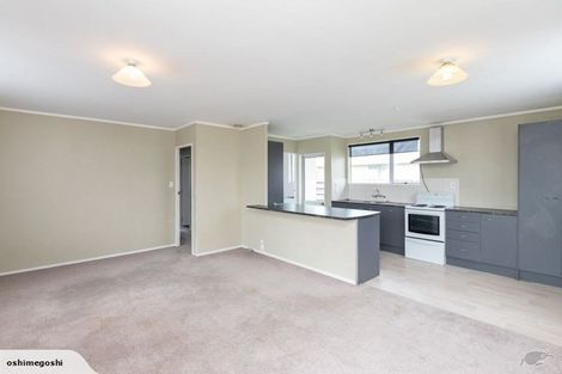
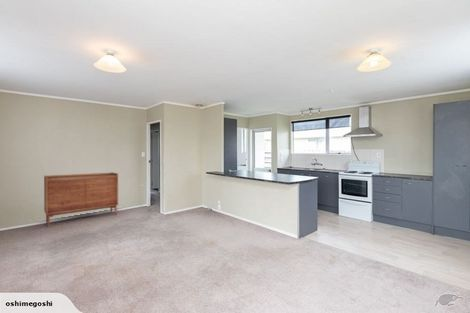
+ sideboard (83, 196)
